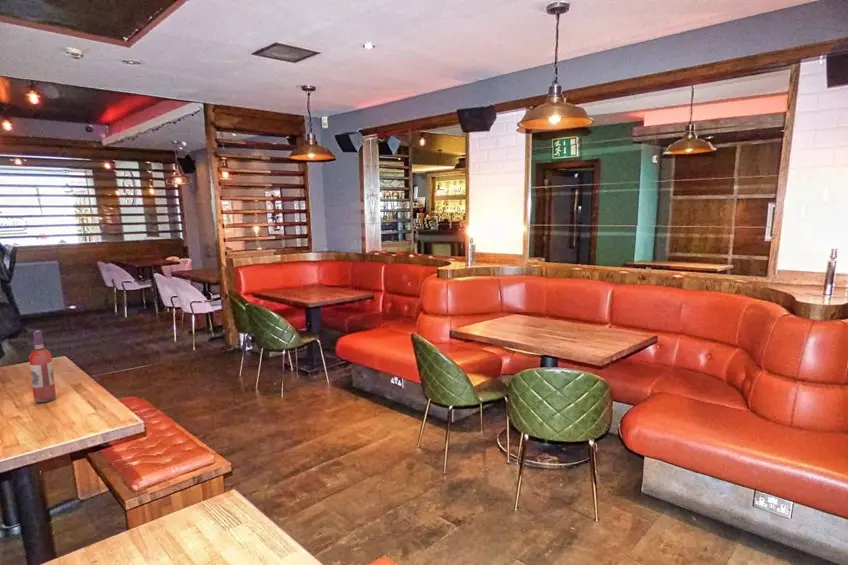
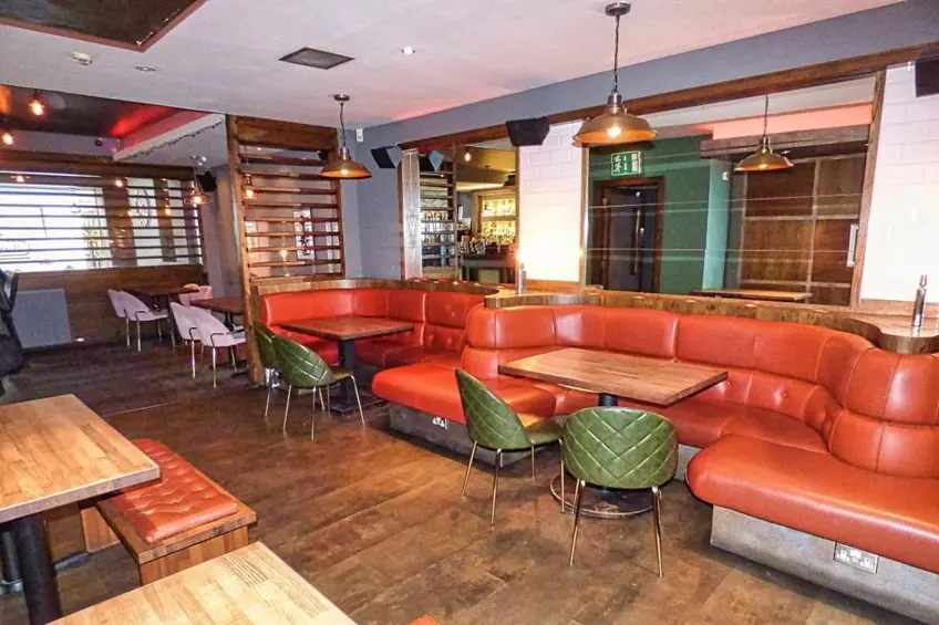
- wine bottle (41, 366)
